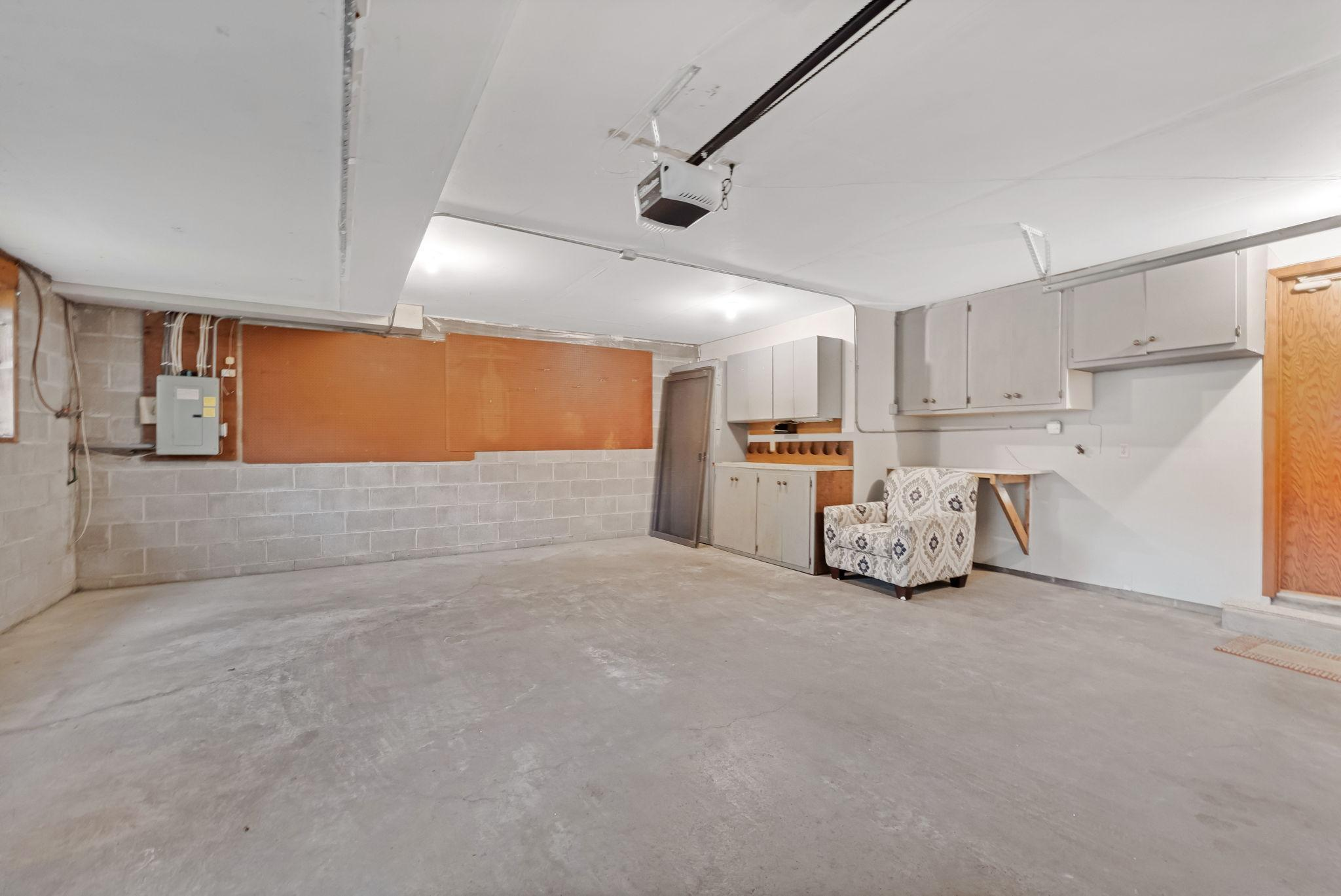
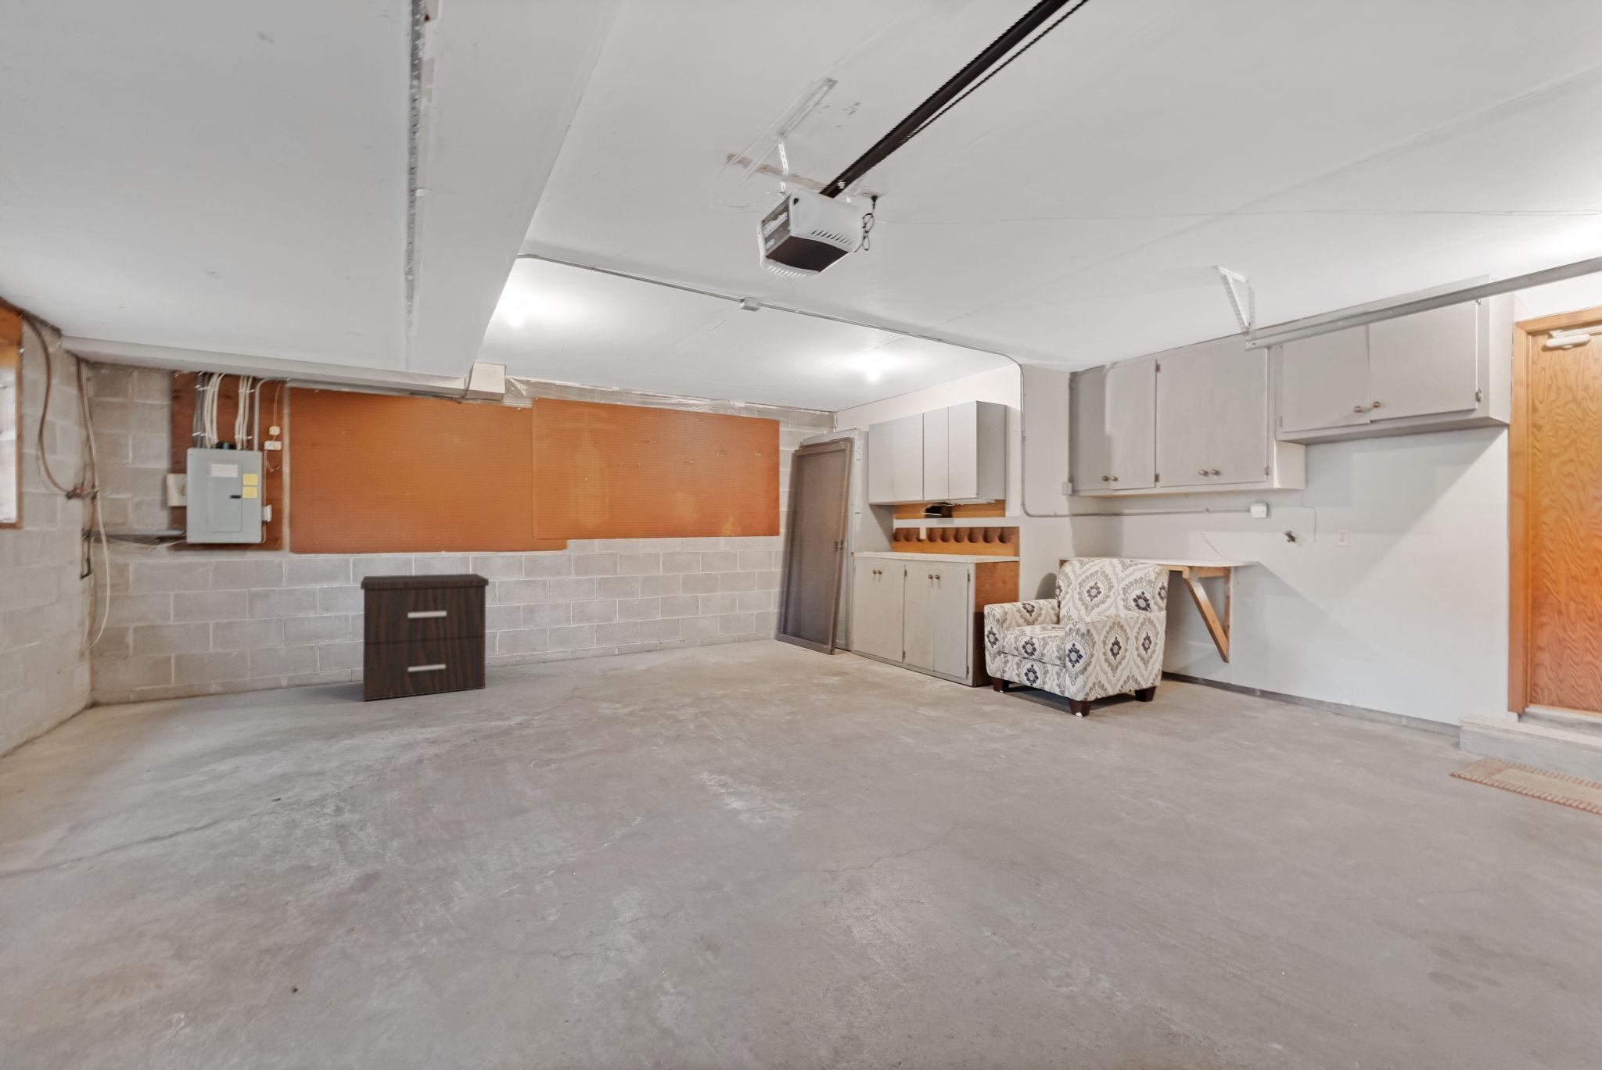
+ nightstand (424, 631)
